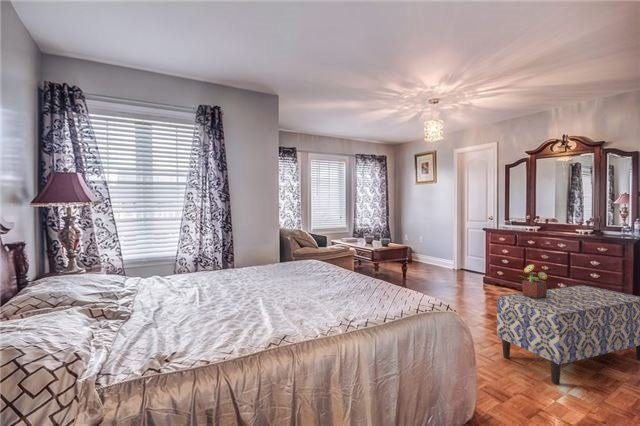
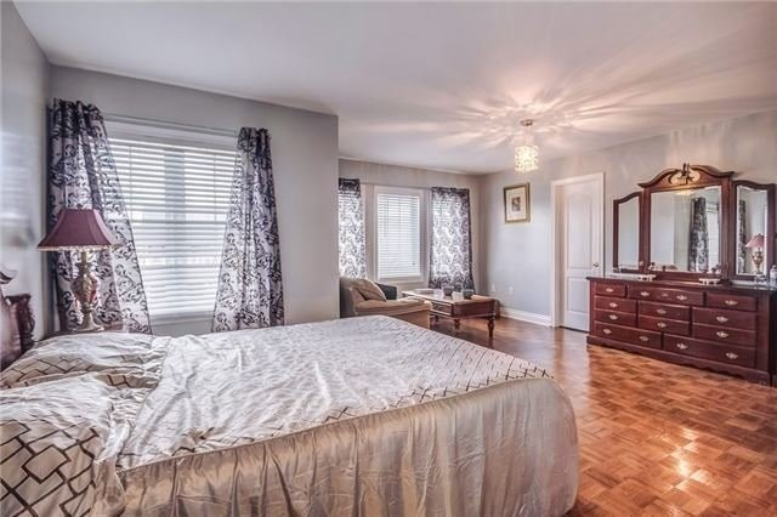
- potted flower (533, 279)
- bench (572, 328)
